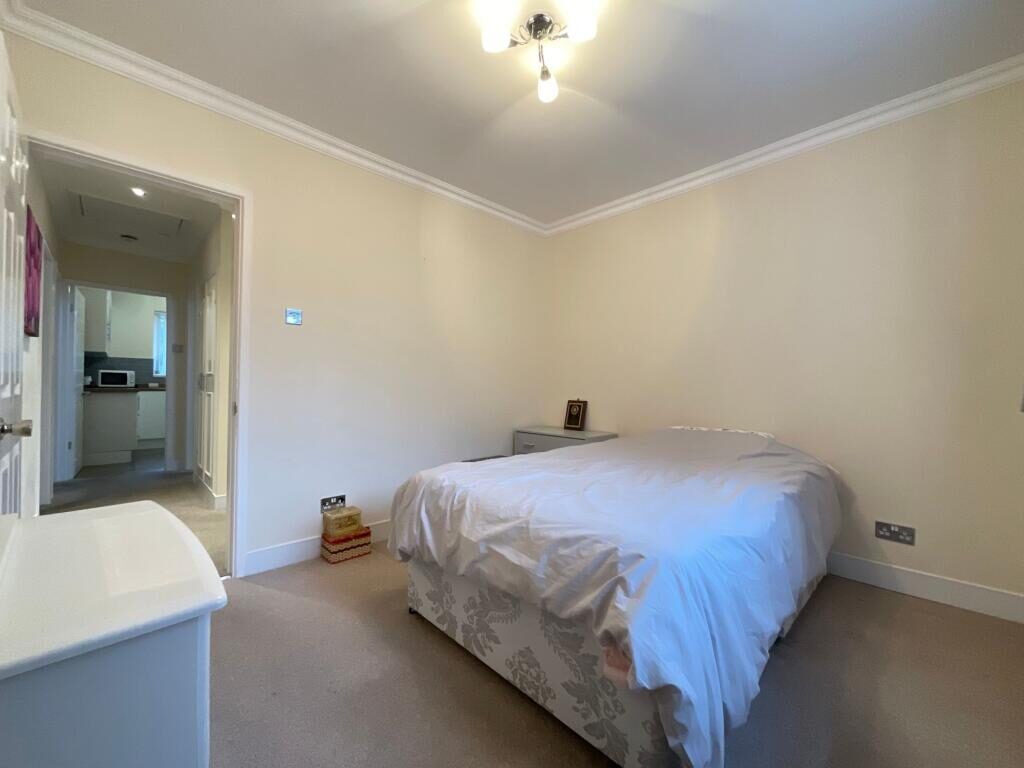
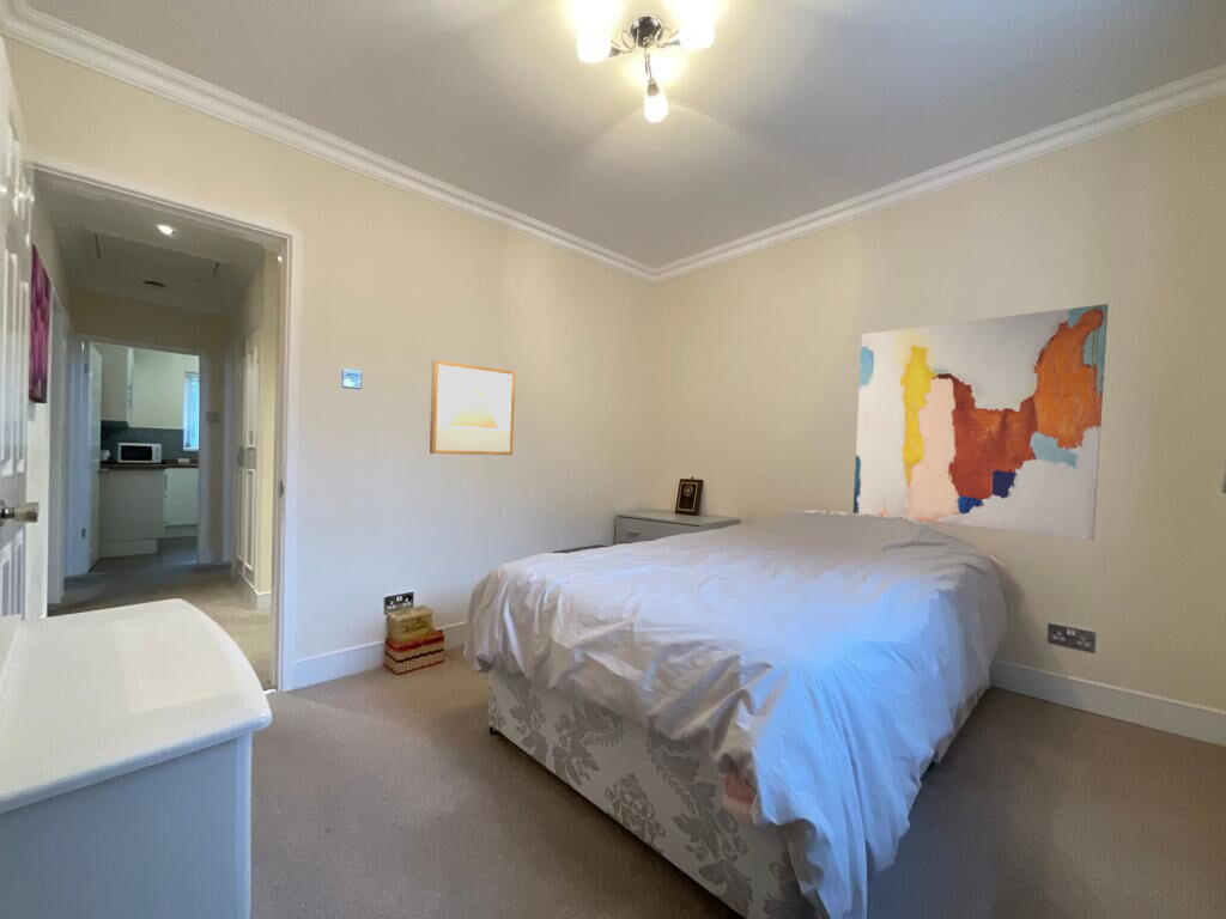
+ wall art (963, 424)
+ wall art (474, 410)
